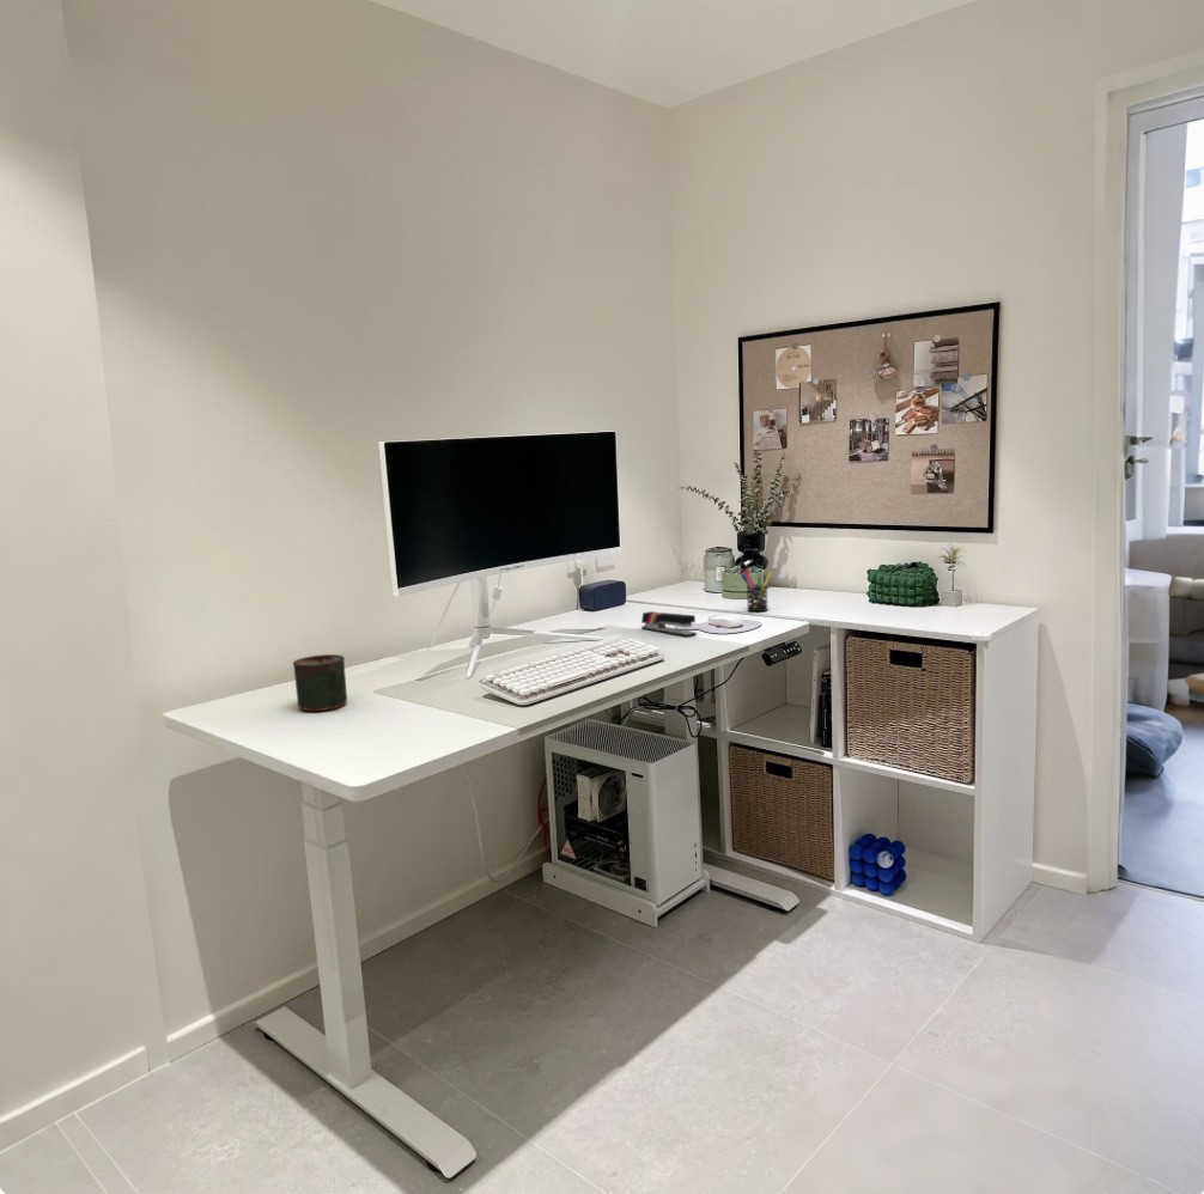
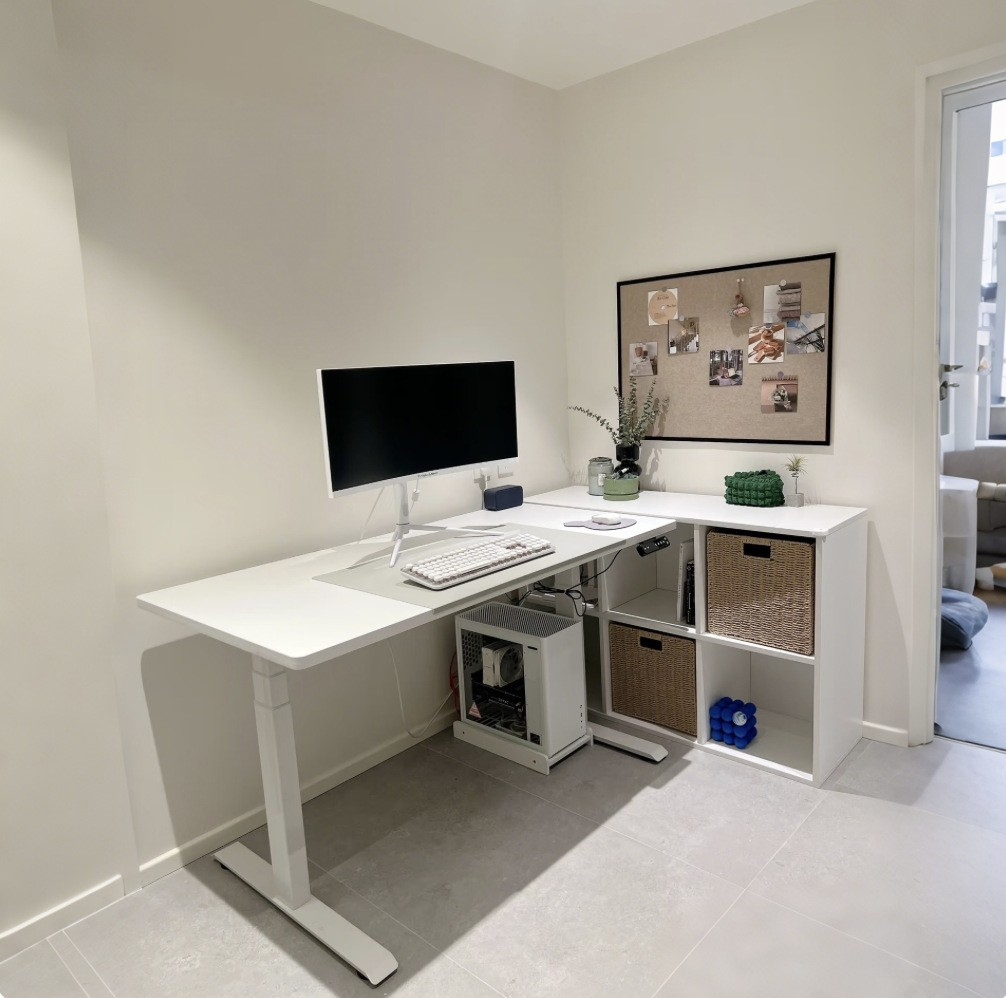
- mug (324, 683)
- pen holder (756, 589)
- stapler (668, 622)
